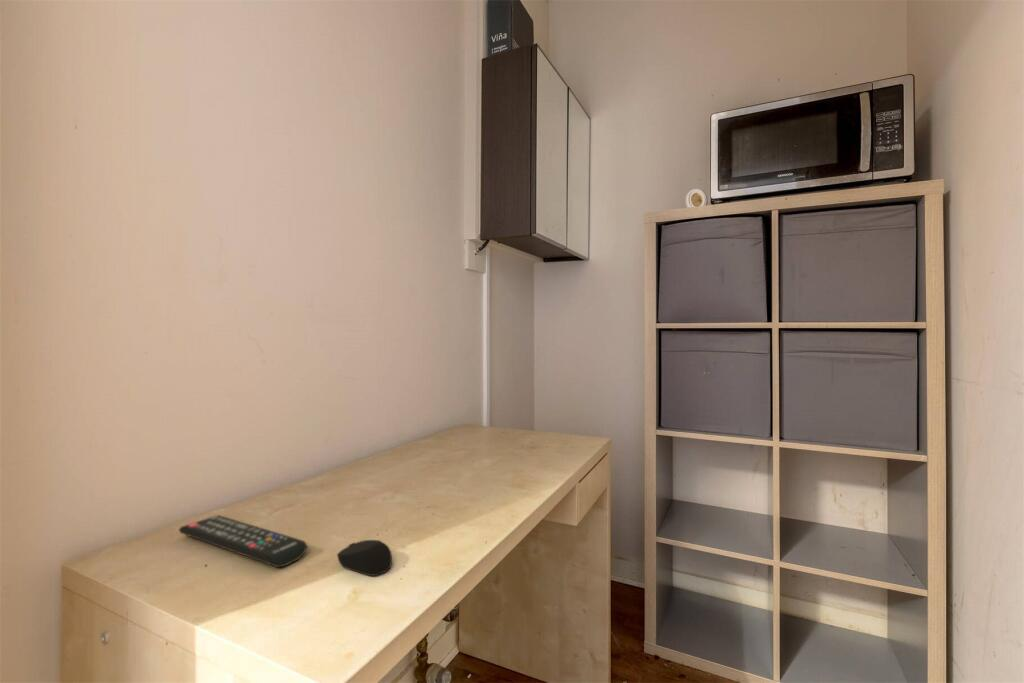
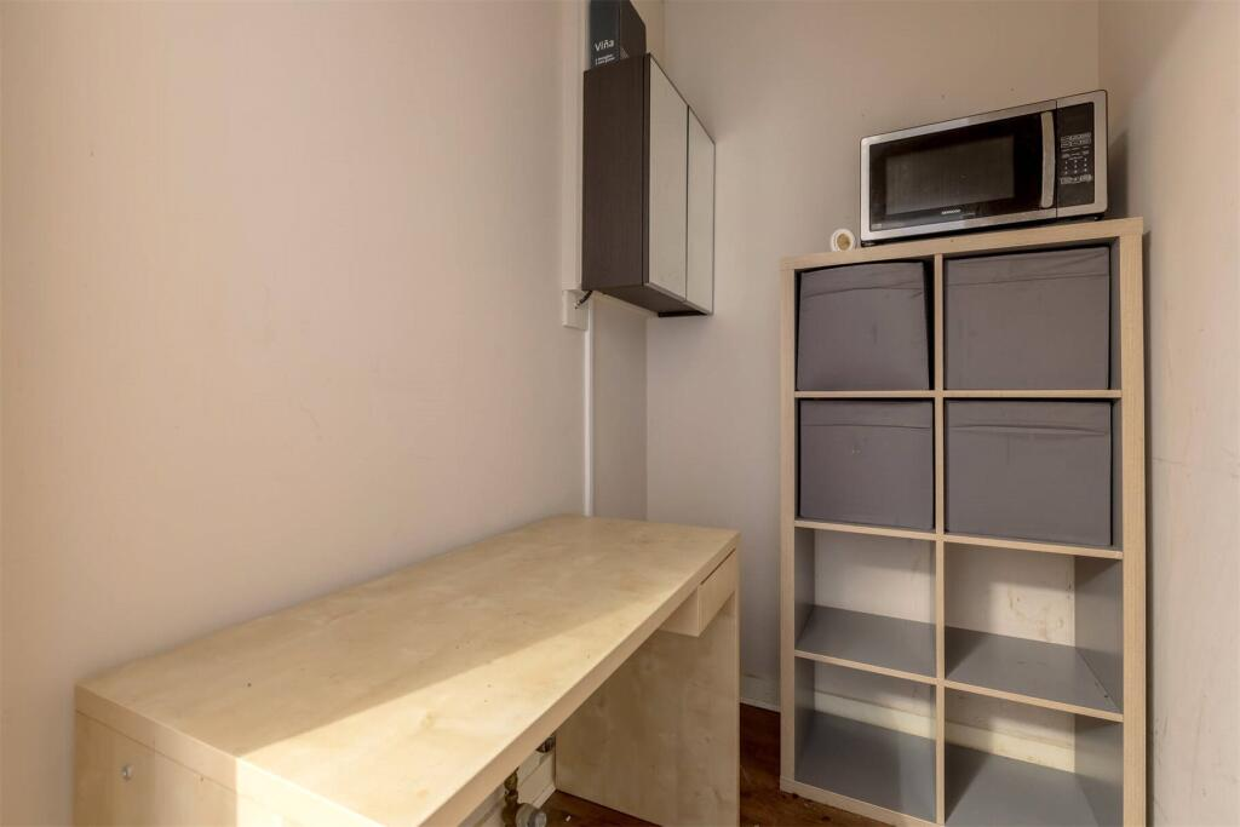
- remote control (240, 539)
- computer mouse (364, 553)
